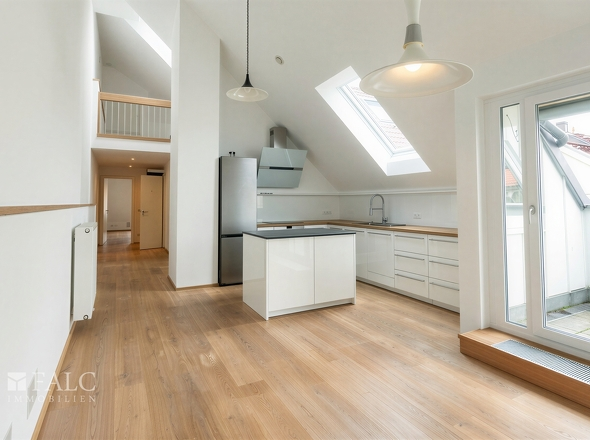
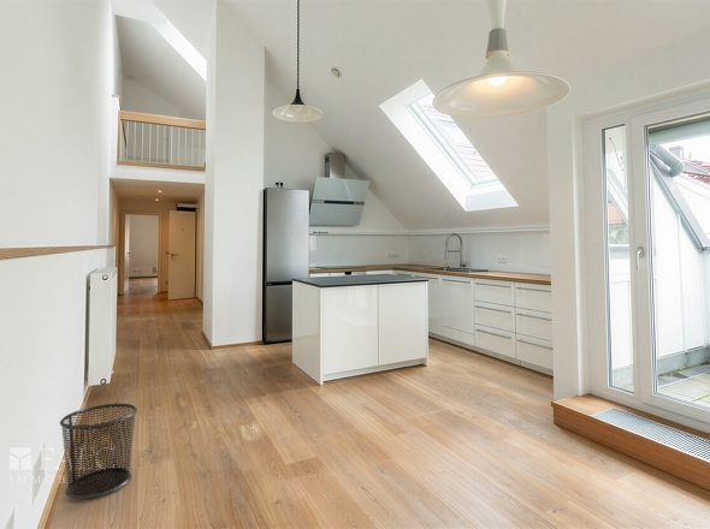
+ waste bin (99, 448)
